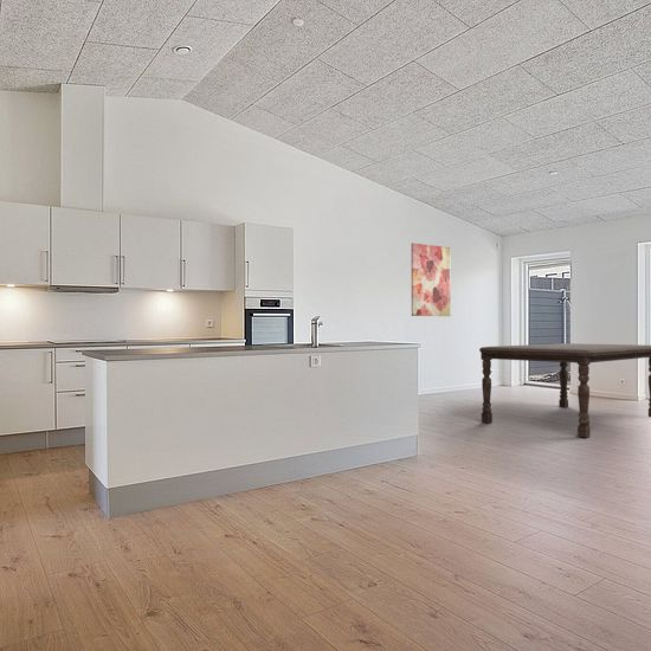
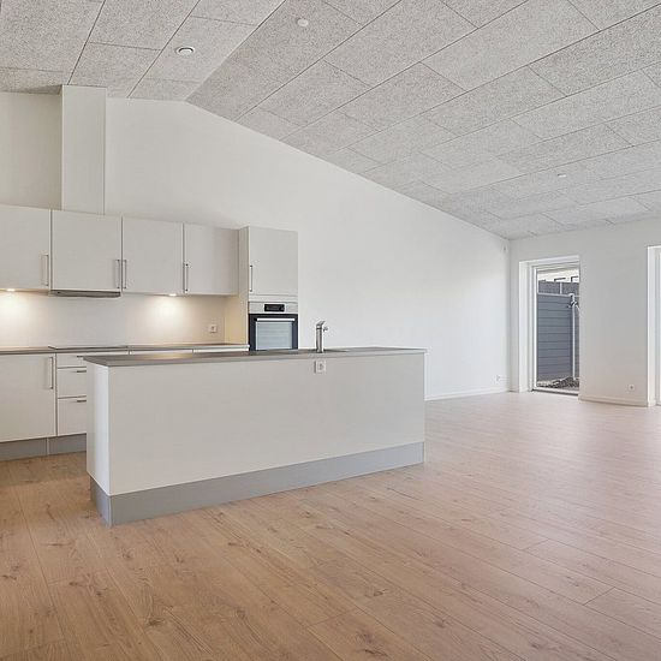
- dining table (567, 379)
- wall art (431, 281)
